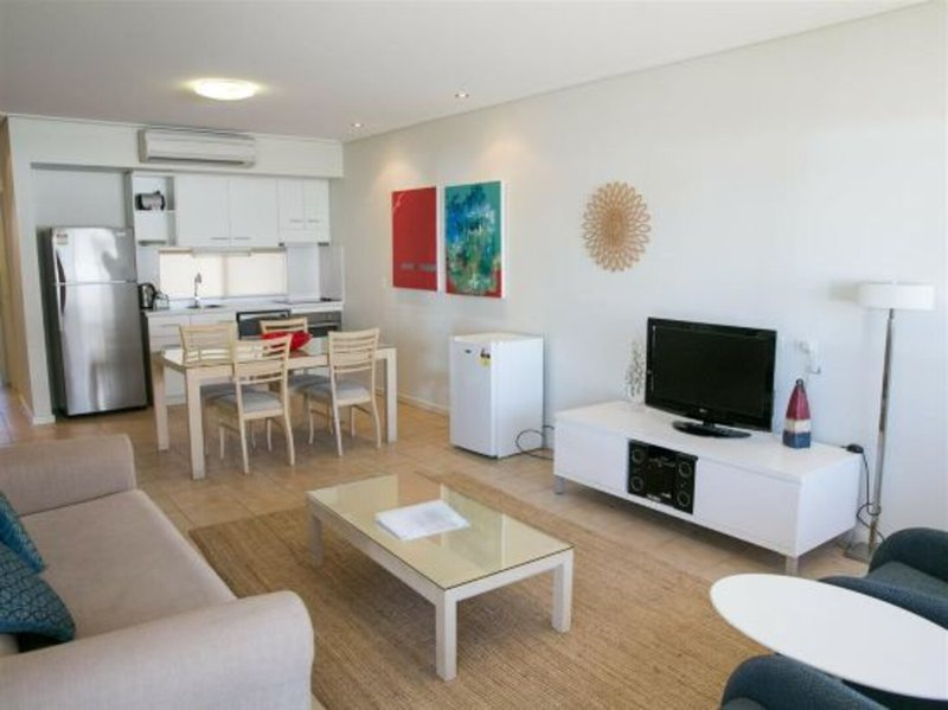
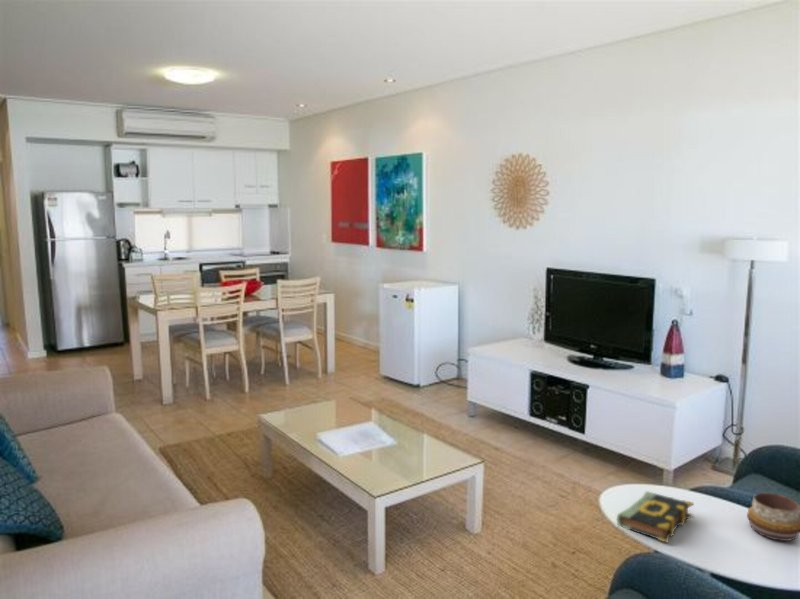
+ decorative bowl (774, 516)
+ book (658, 511)
